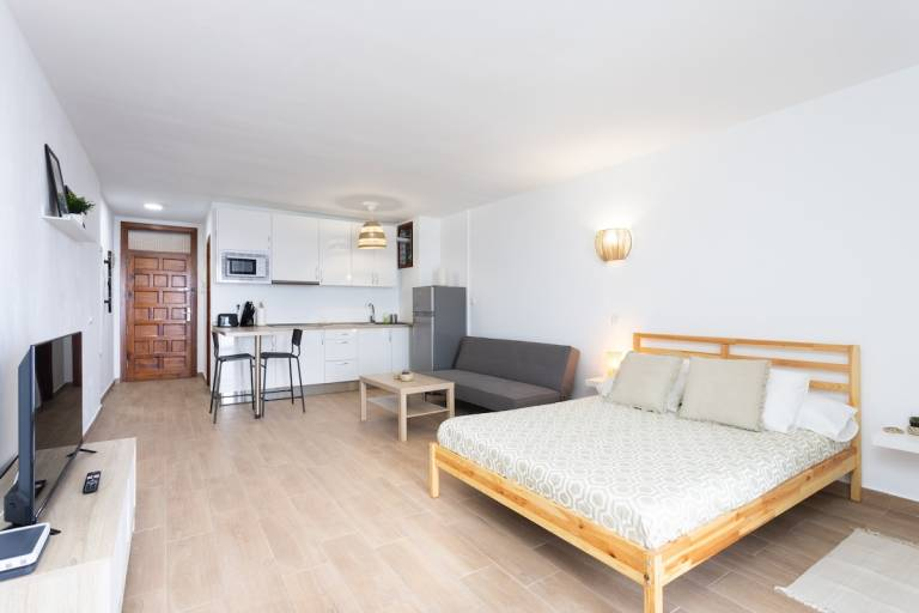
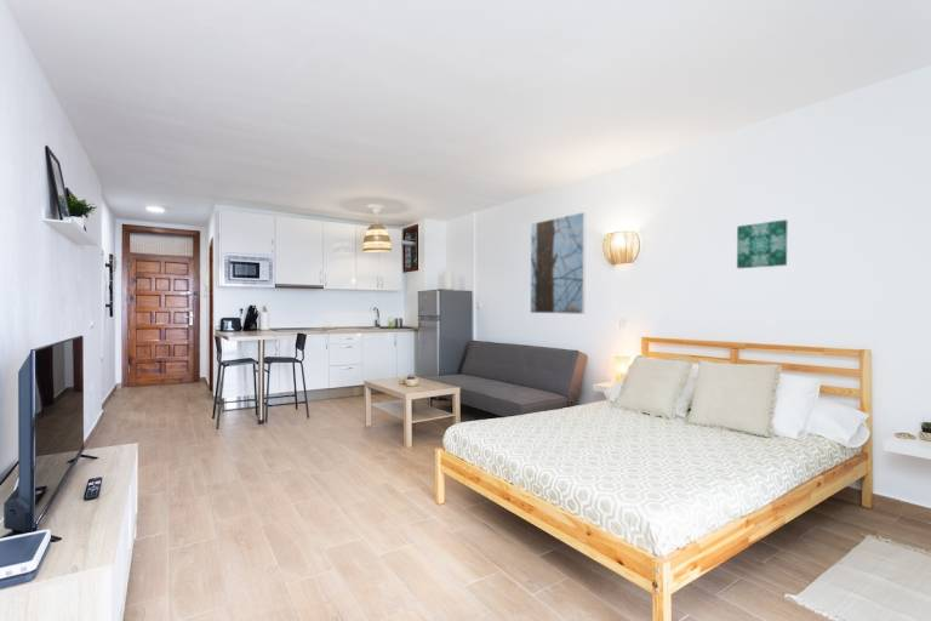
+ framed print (555, 266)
+ wall art (761, 245)
